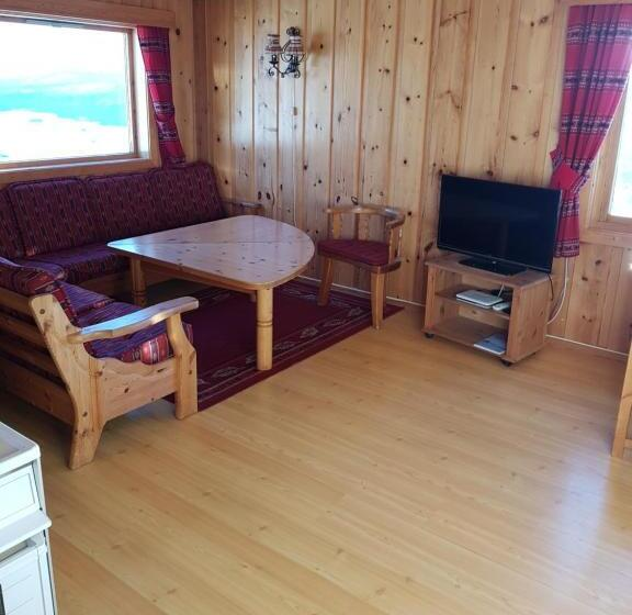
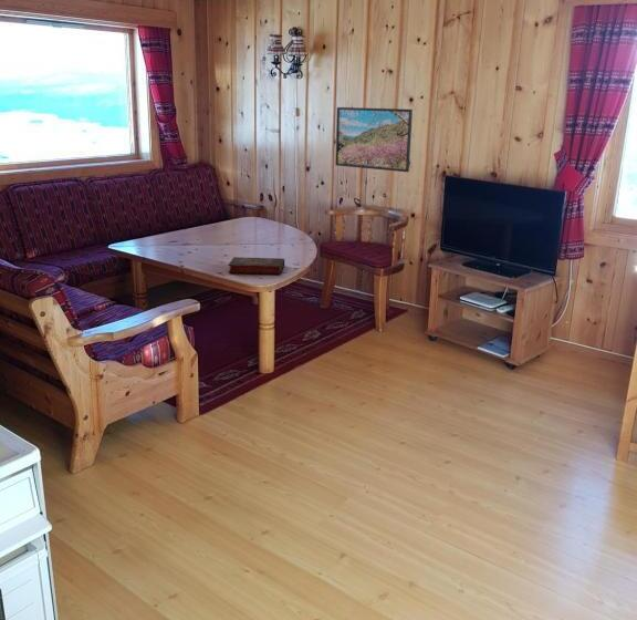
+ book (257, 265)
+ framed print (372, 138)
